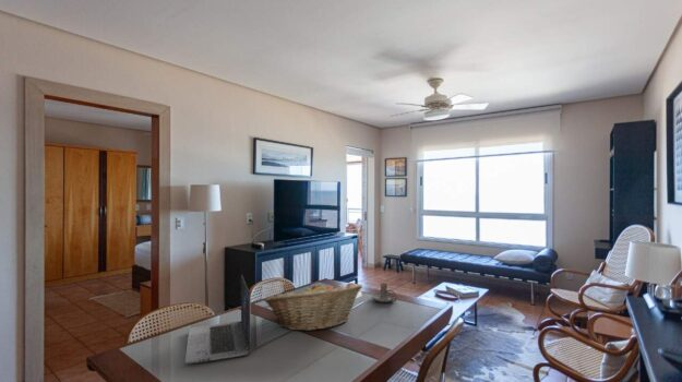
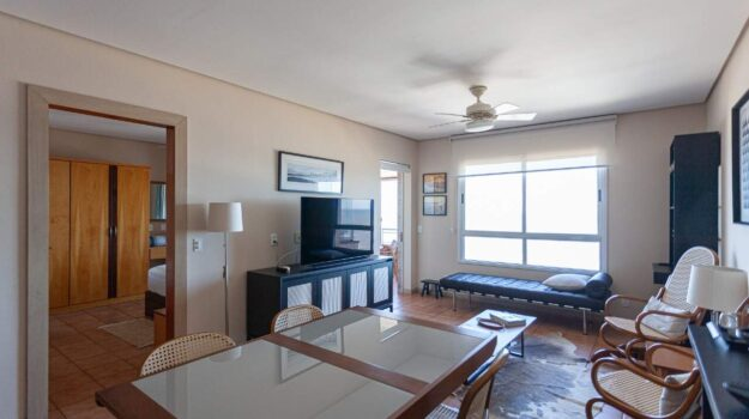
- laptop (220, 323)
- candle holder (385, 293)
- fruit basket (314, 300)
